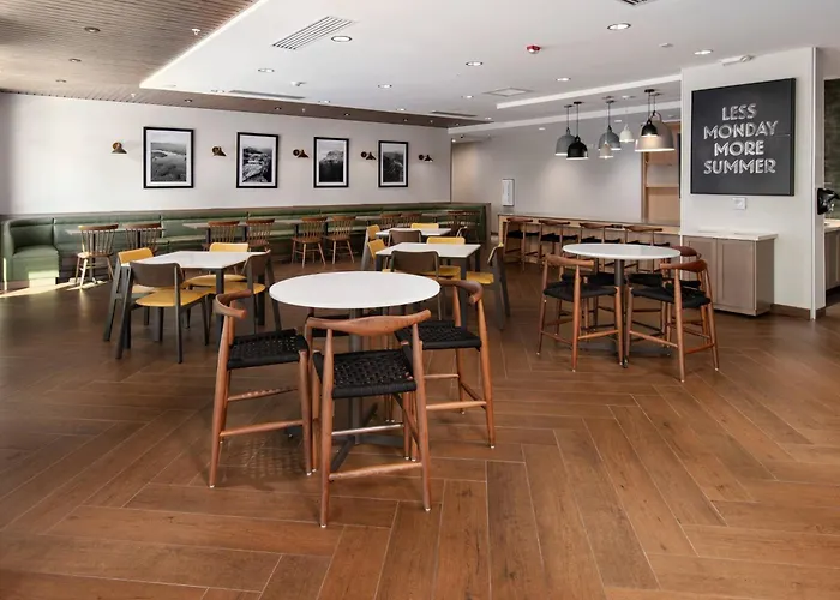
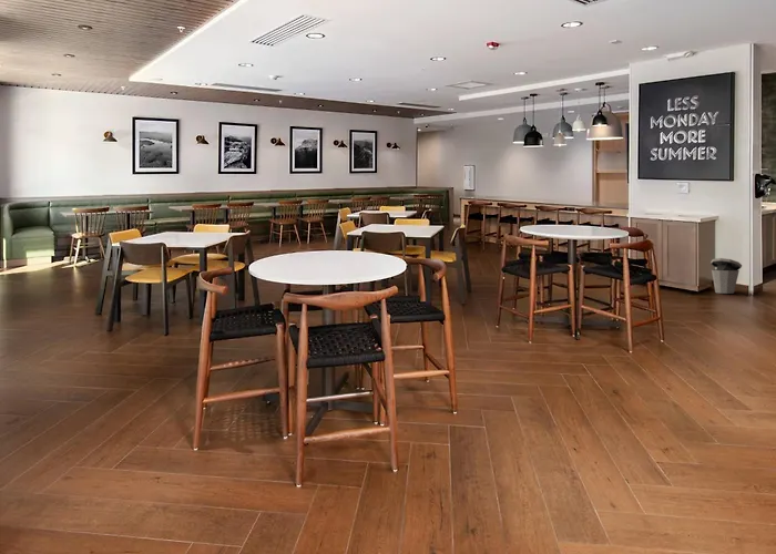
+ trash can (725, 275)
